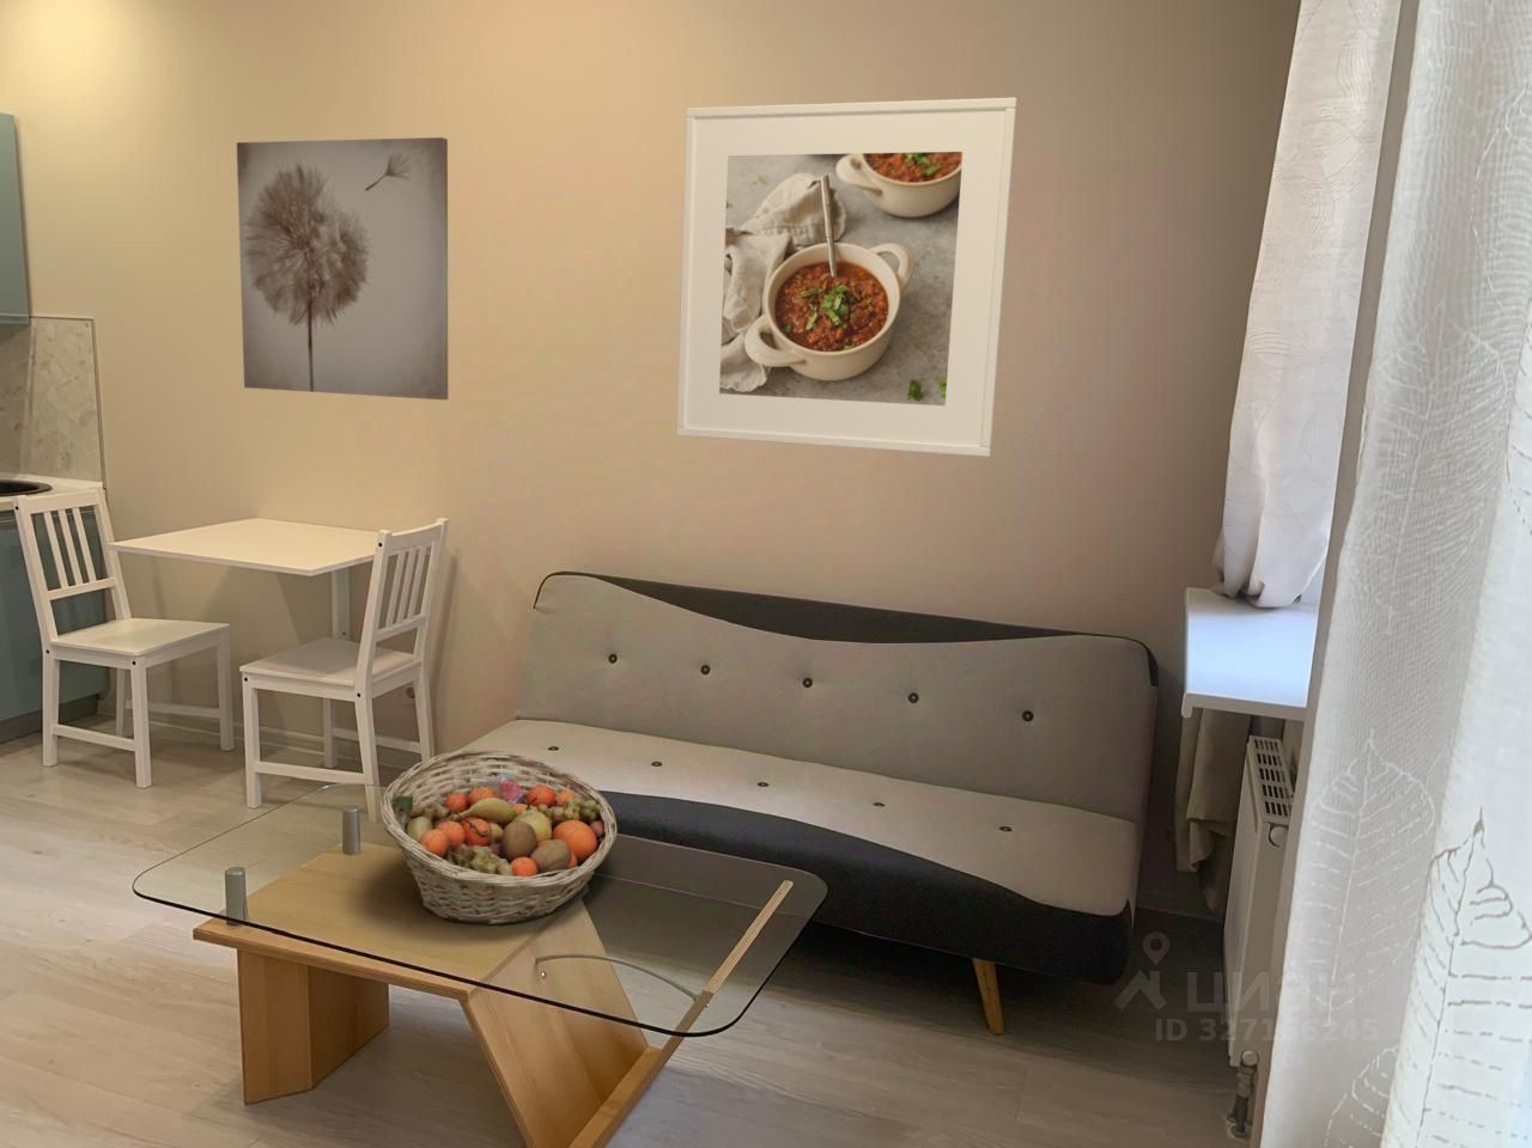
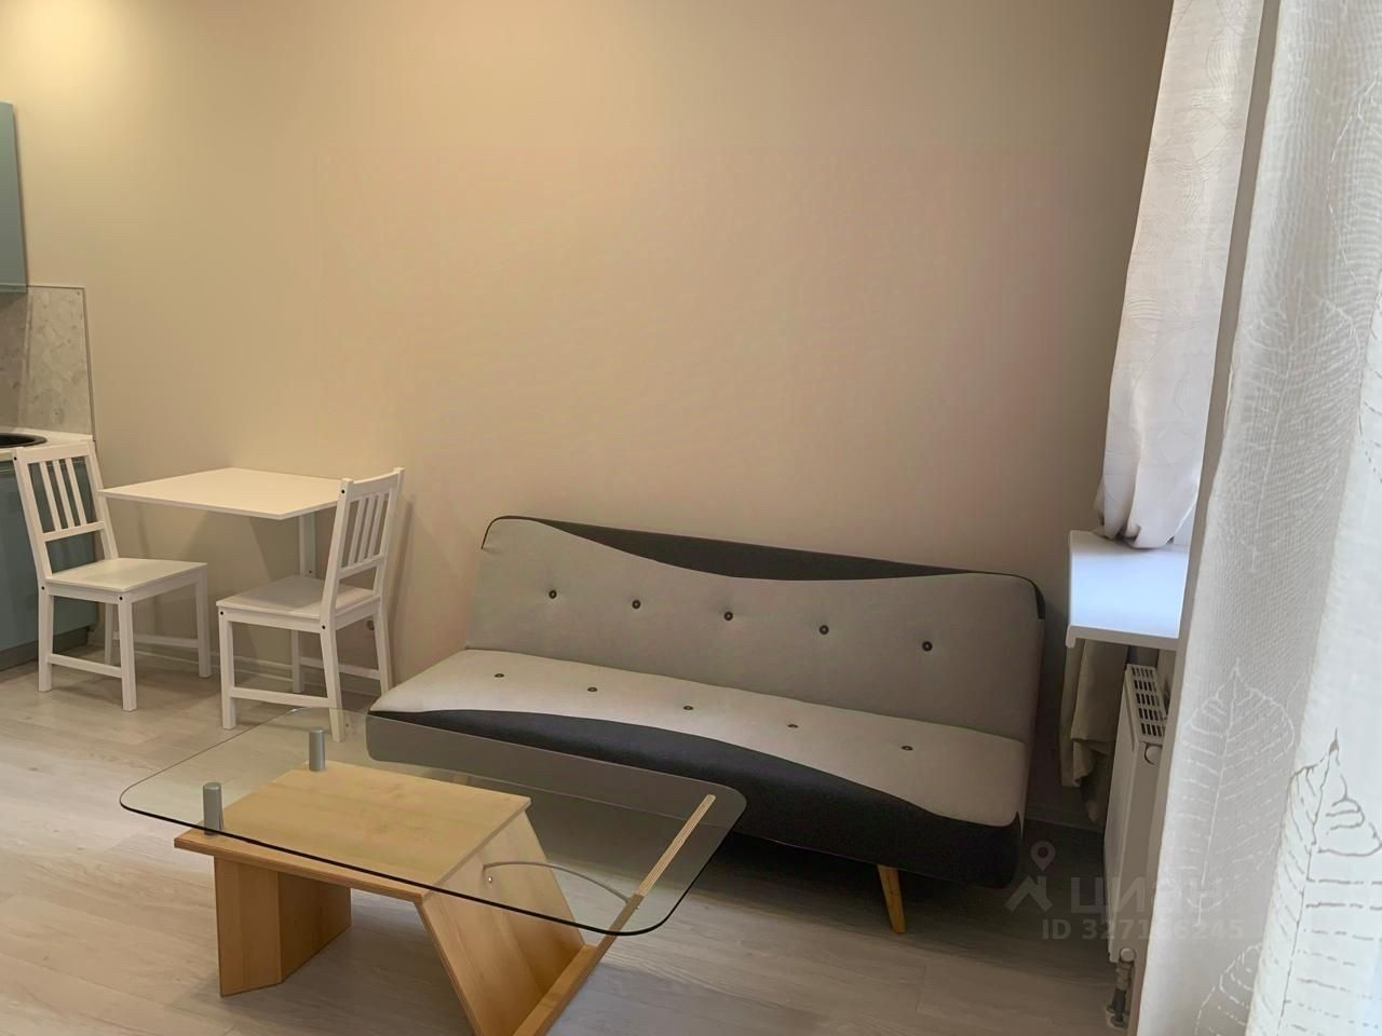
- wall art (340, 269)
- fruit basket (502, 831)
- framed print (836, 279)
